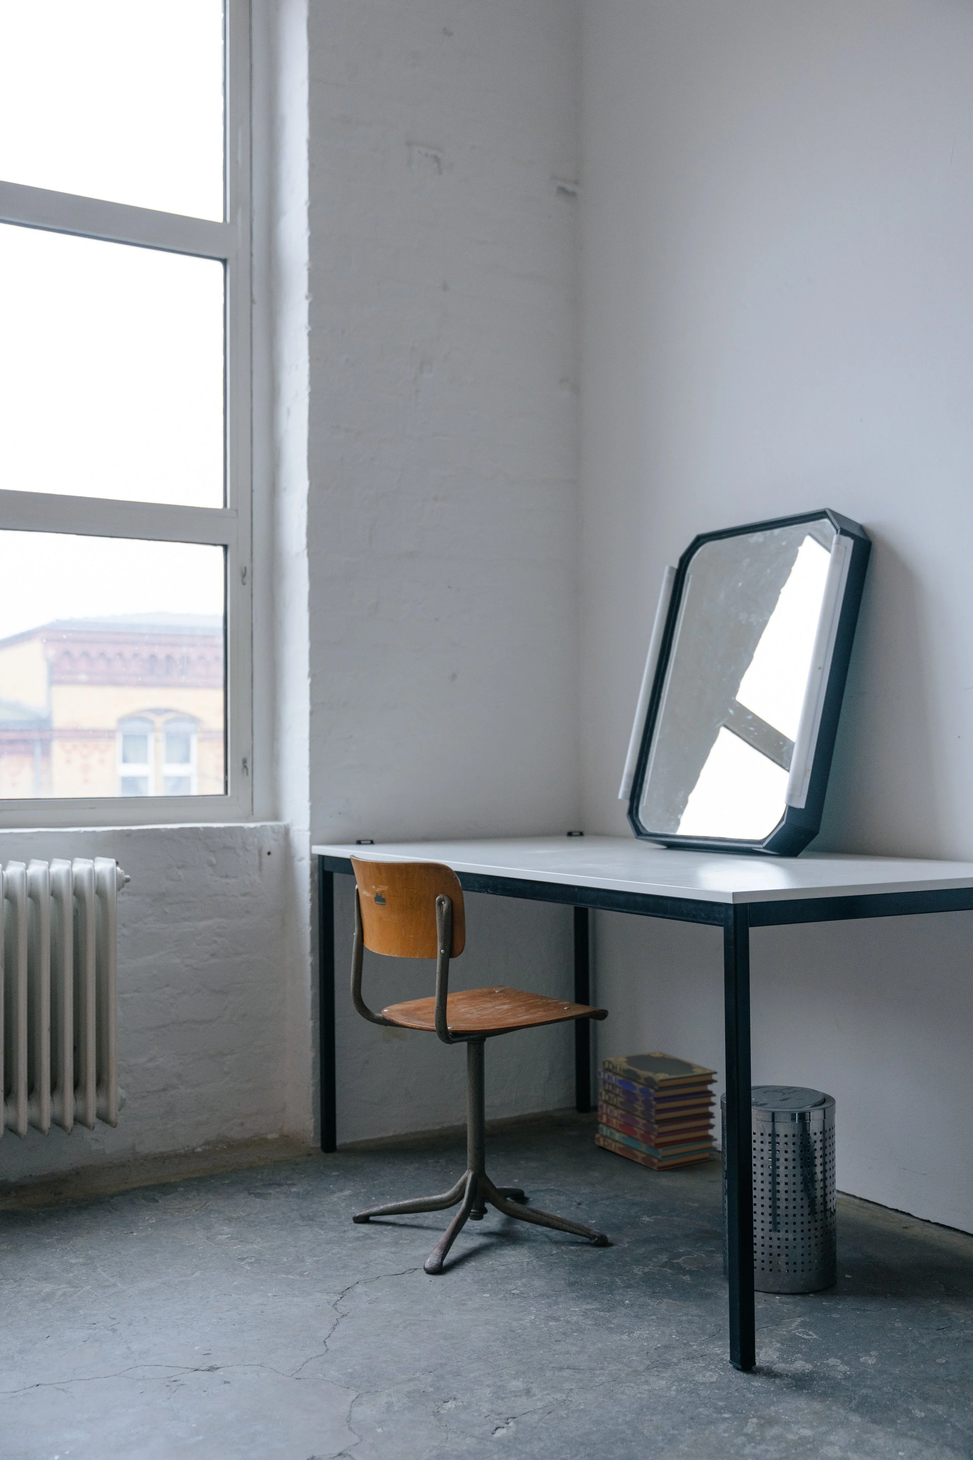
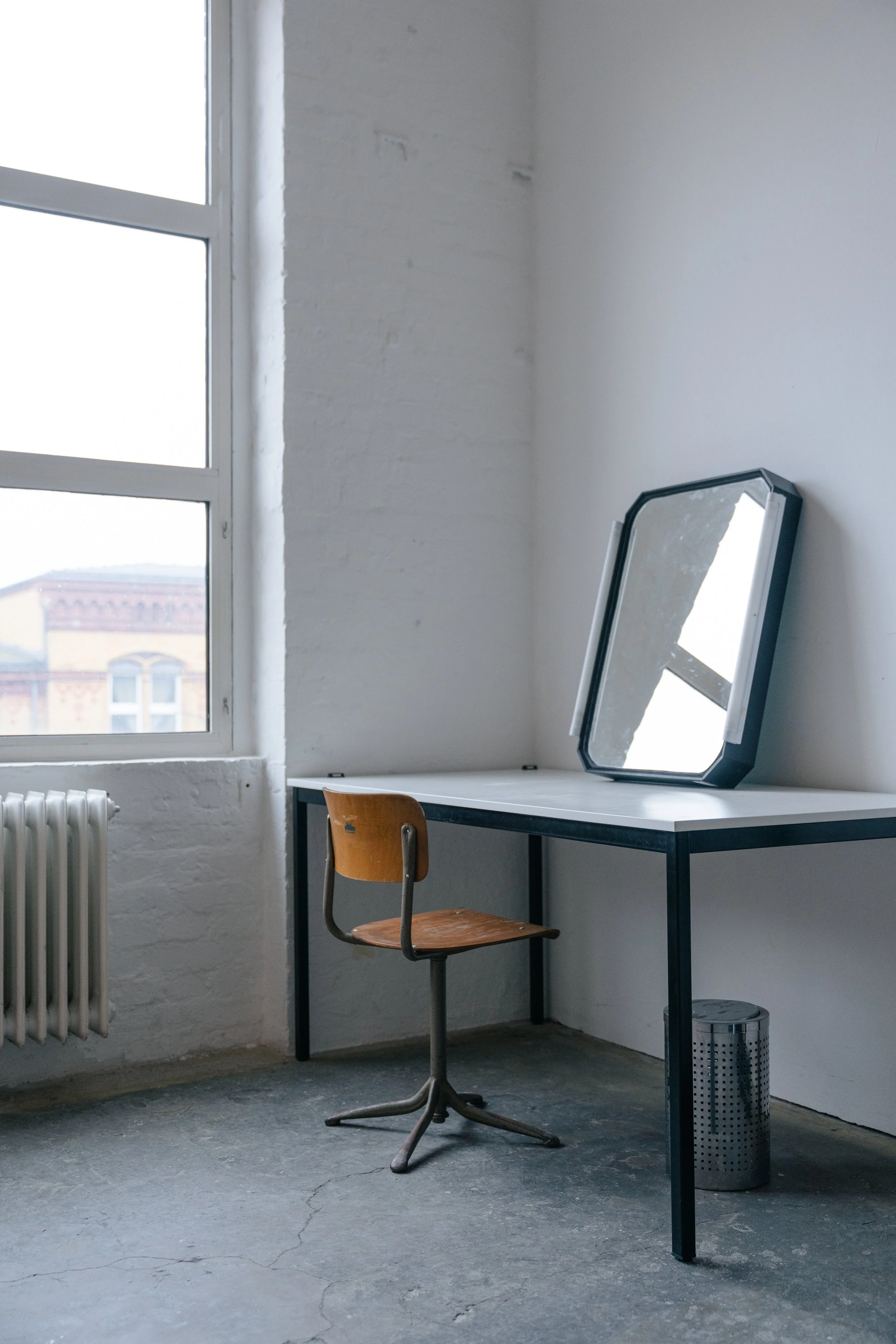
- book stack (657, 1108)
